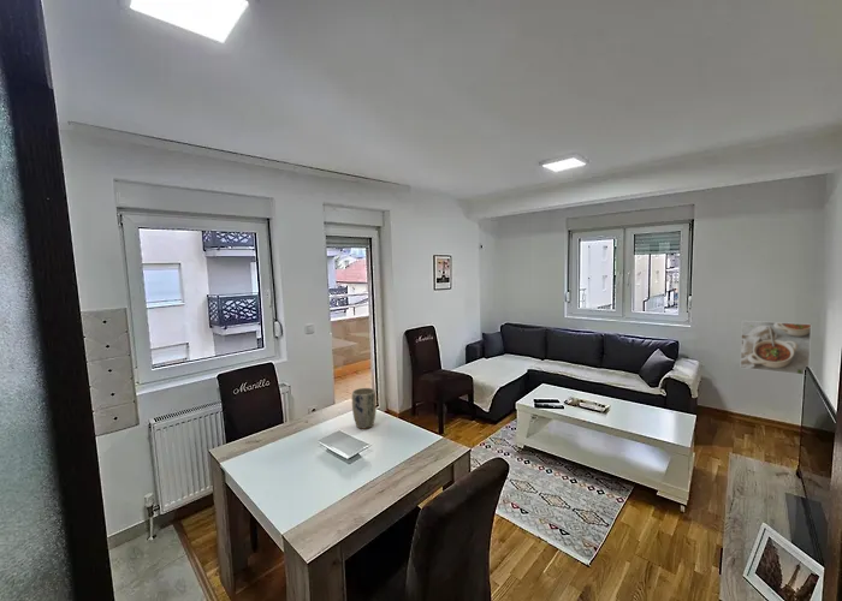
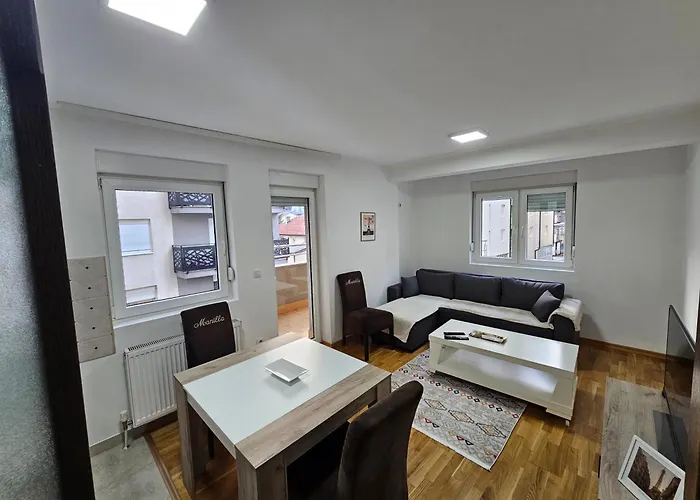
- plant pot (363, 407)
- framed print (773, 346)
